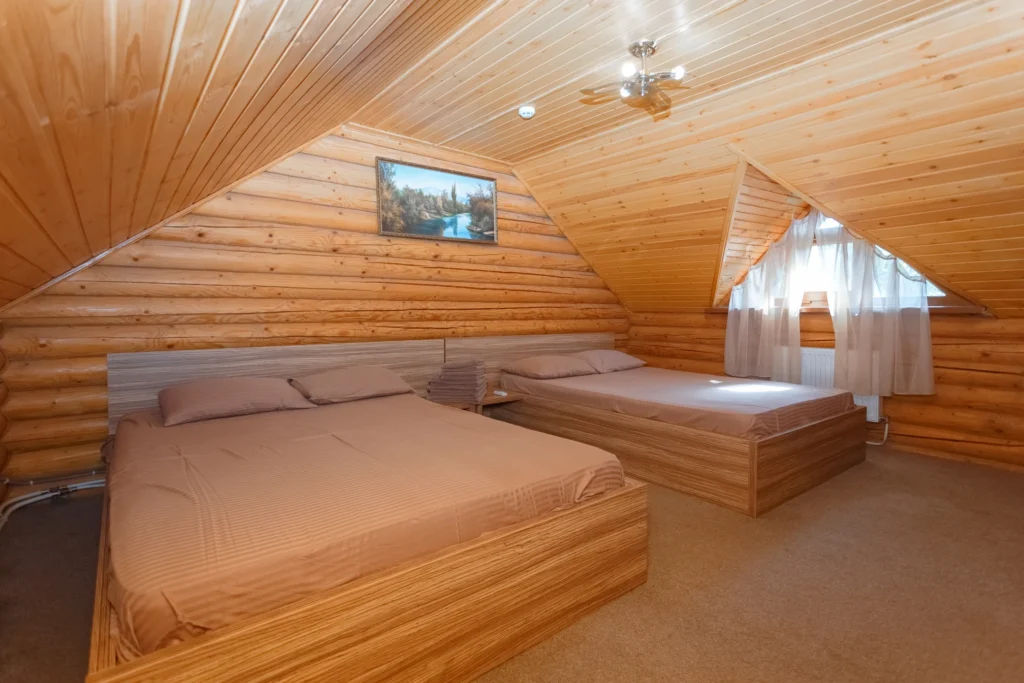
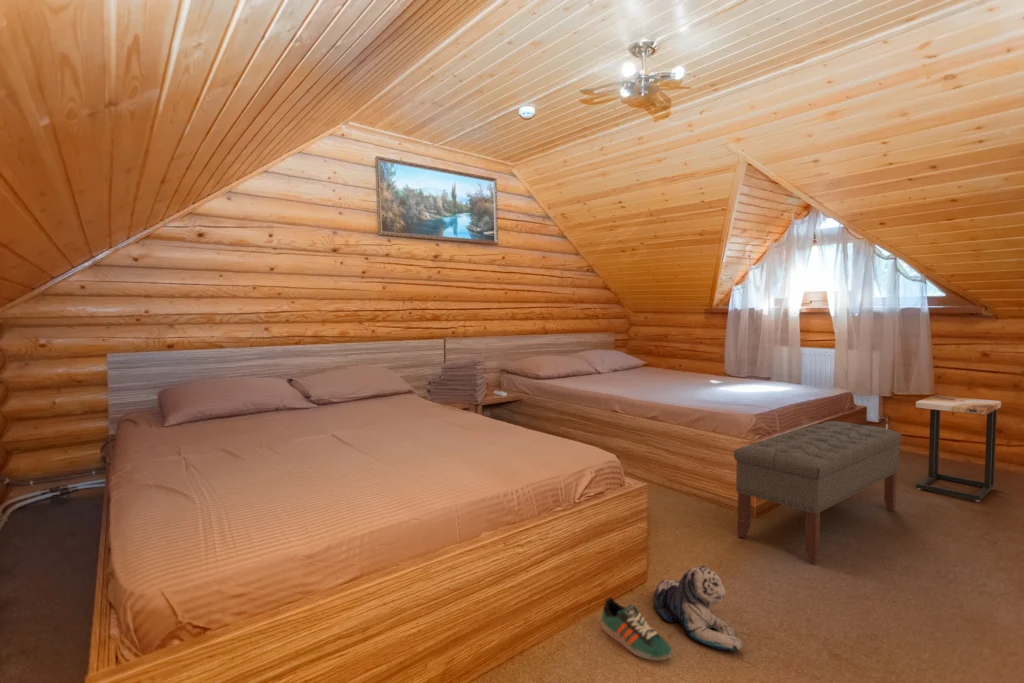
+ bench (821, 479)
+ sneaker (633, 627)
+ plush toy (697, 592)
+ side table (939, 439)
